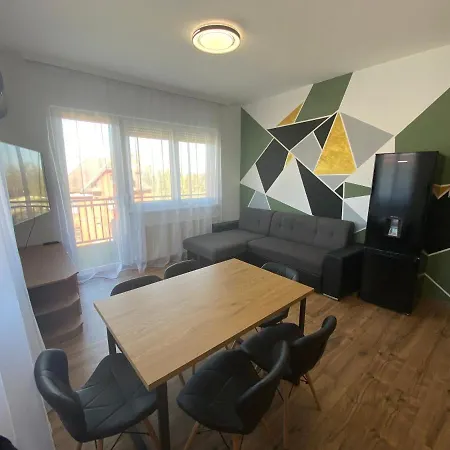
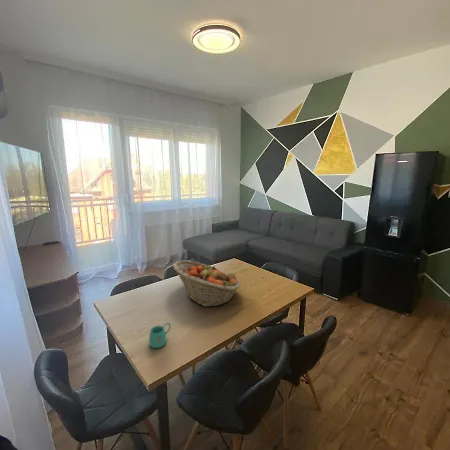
+ mug (161, 333)
+ fruit basket (206, 279)
